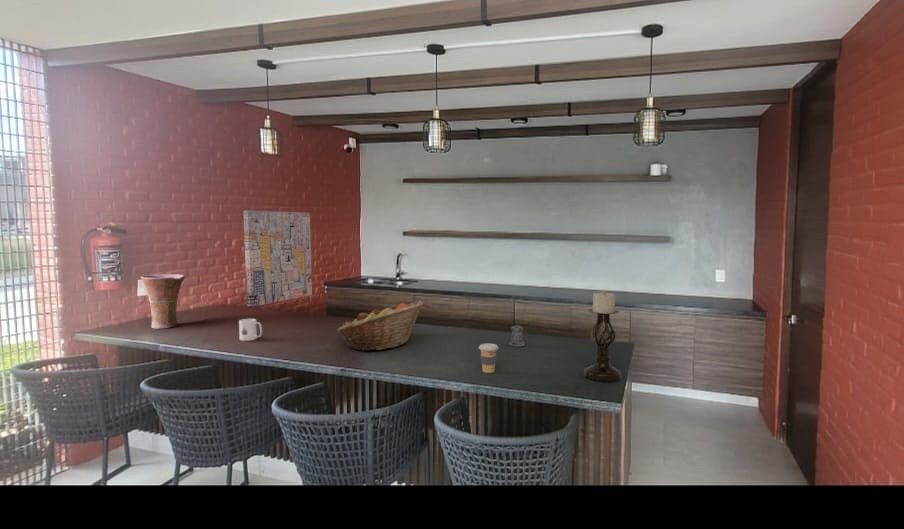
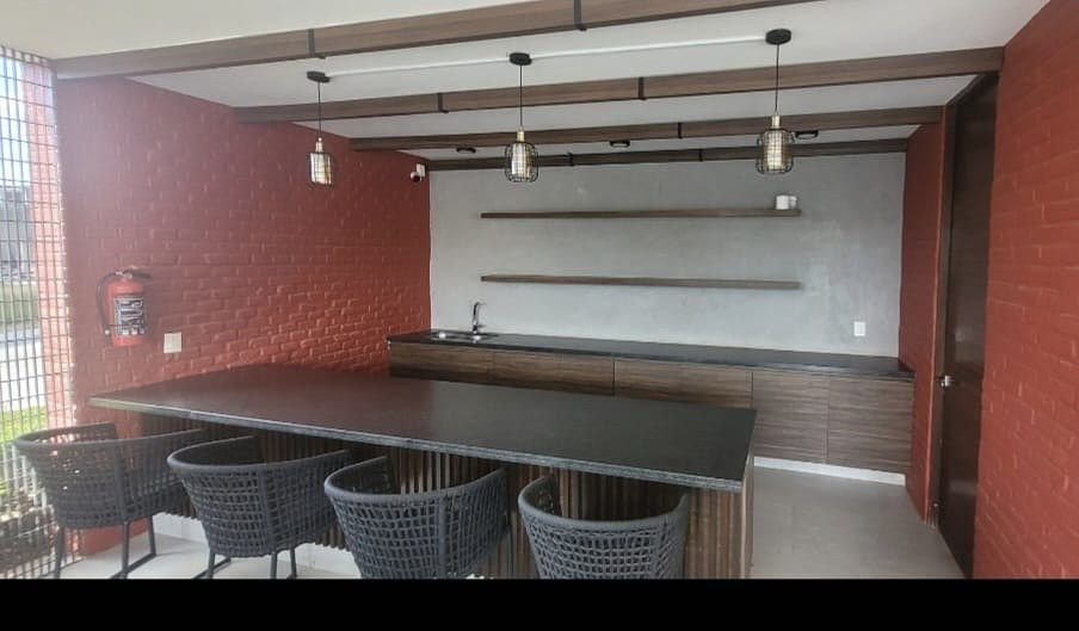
- coffee cup (488, 358)
- candle holder (603, 333)
- vase (164, 300)
- mug (251, 329)
- wall art (280, 256)
- fruit basket (382, 323)
- pepper shaker (517, 334)
